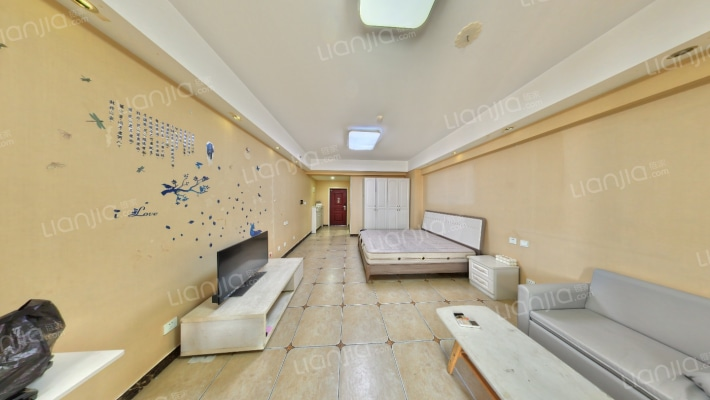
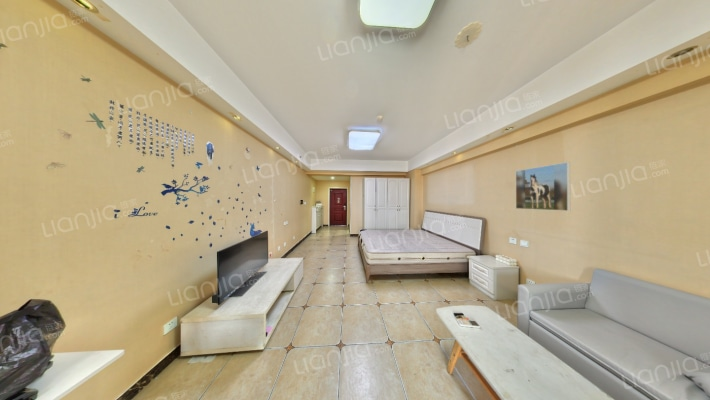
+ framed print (539, 188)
